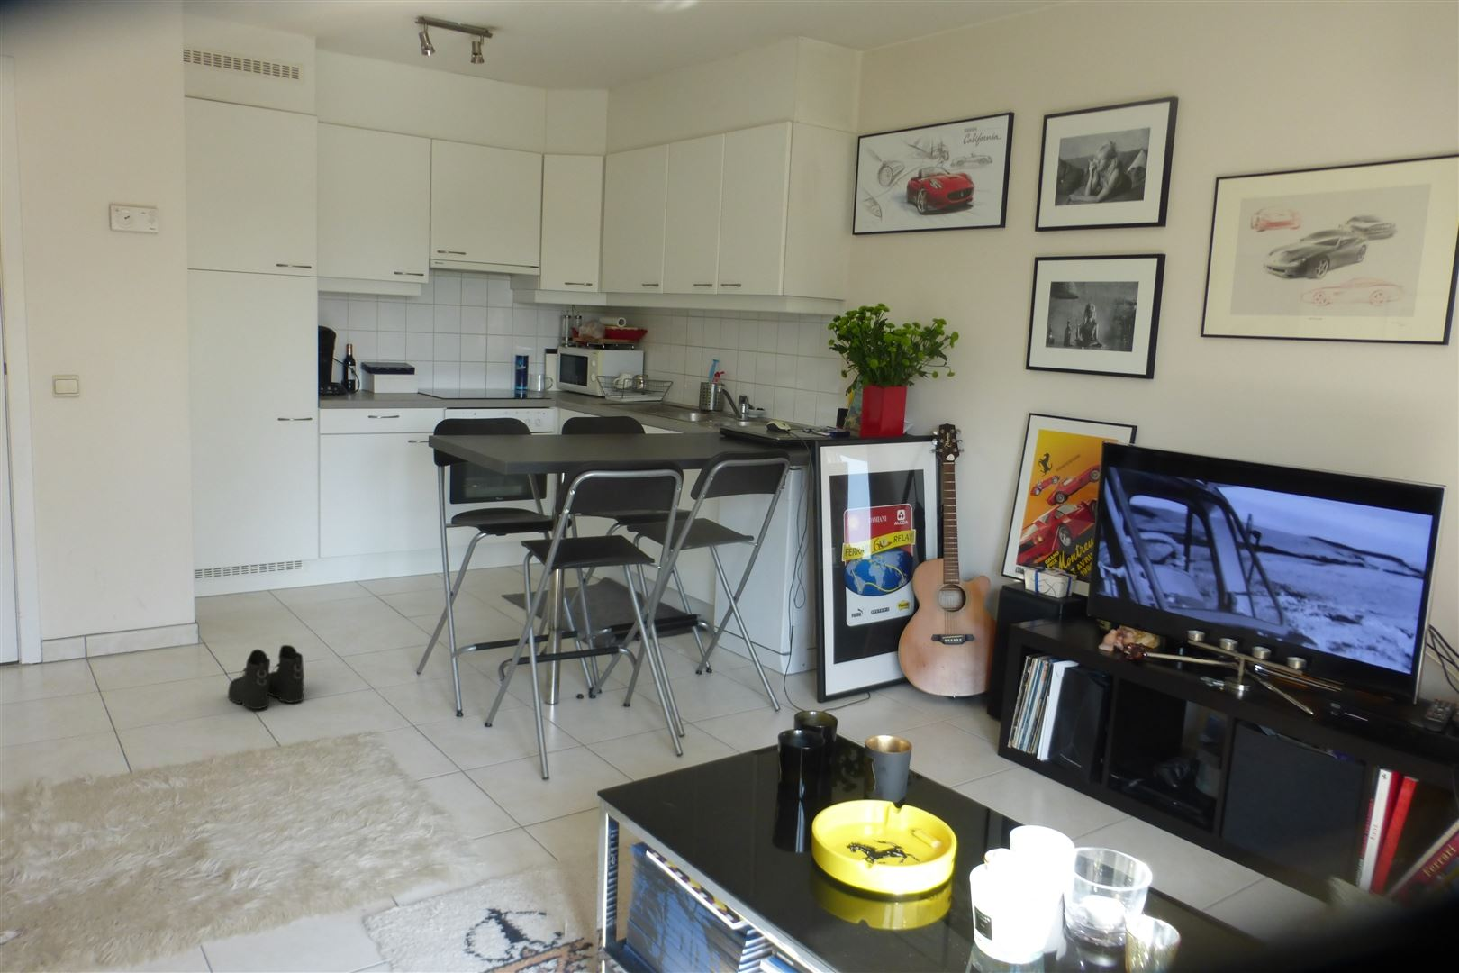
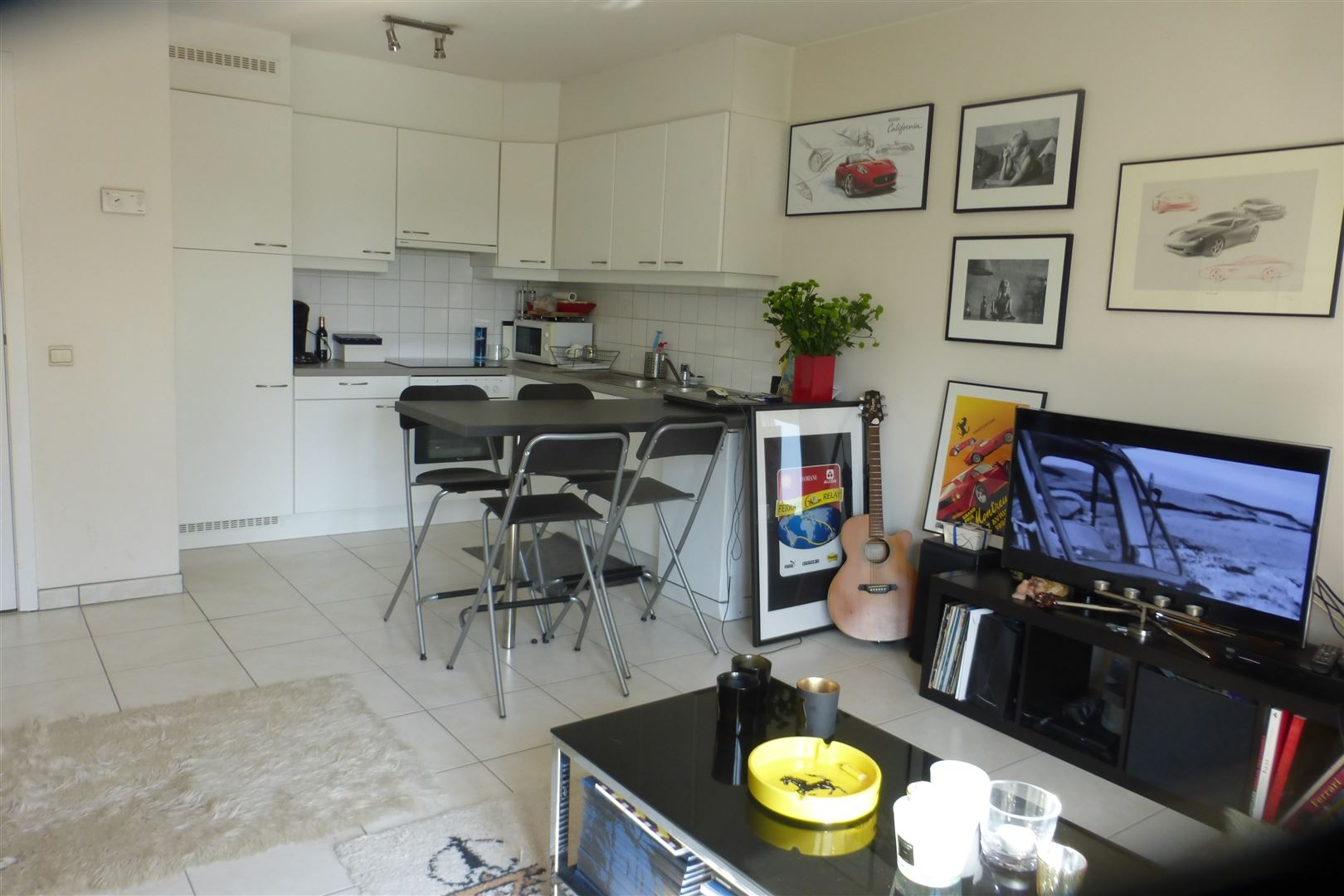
- boots (267, 671)
